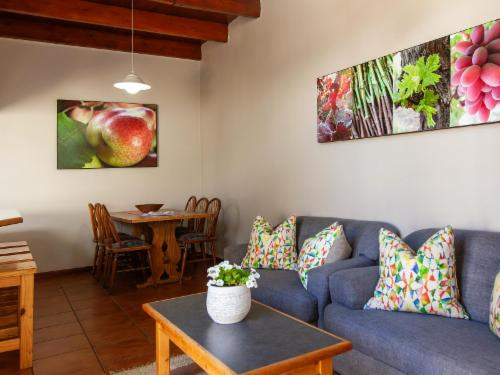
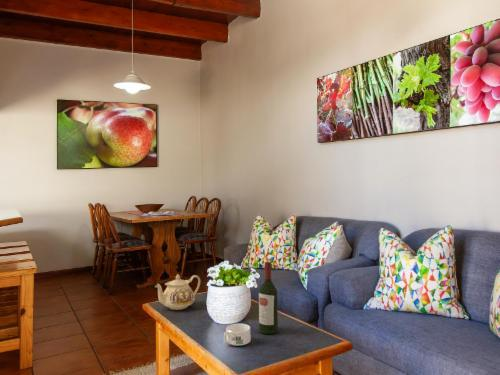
+ mug (236, 335)
+ wine bottle (268, 296)
+ teapot (178, 290)
